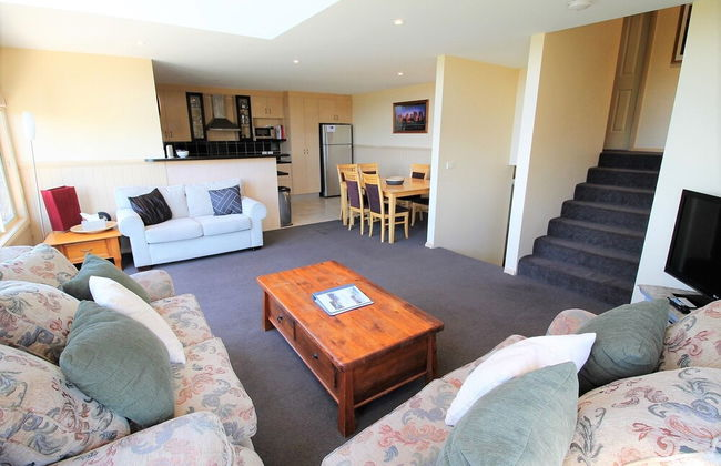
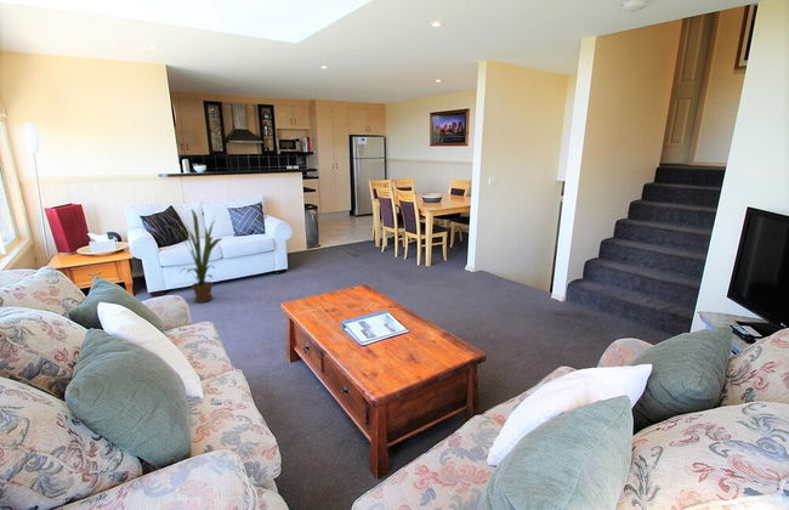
+ house plant (197, 256)
